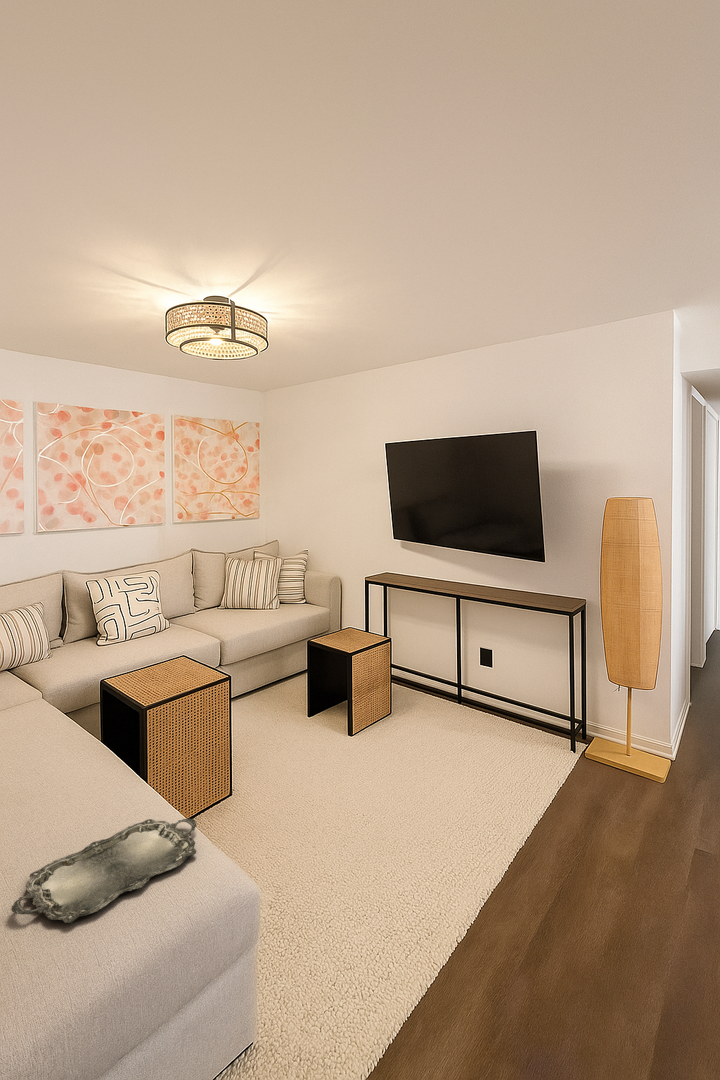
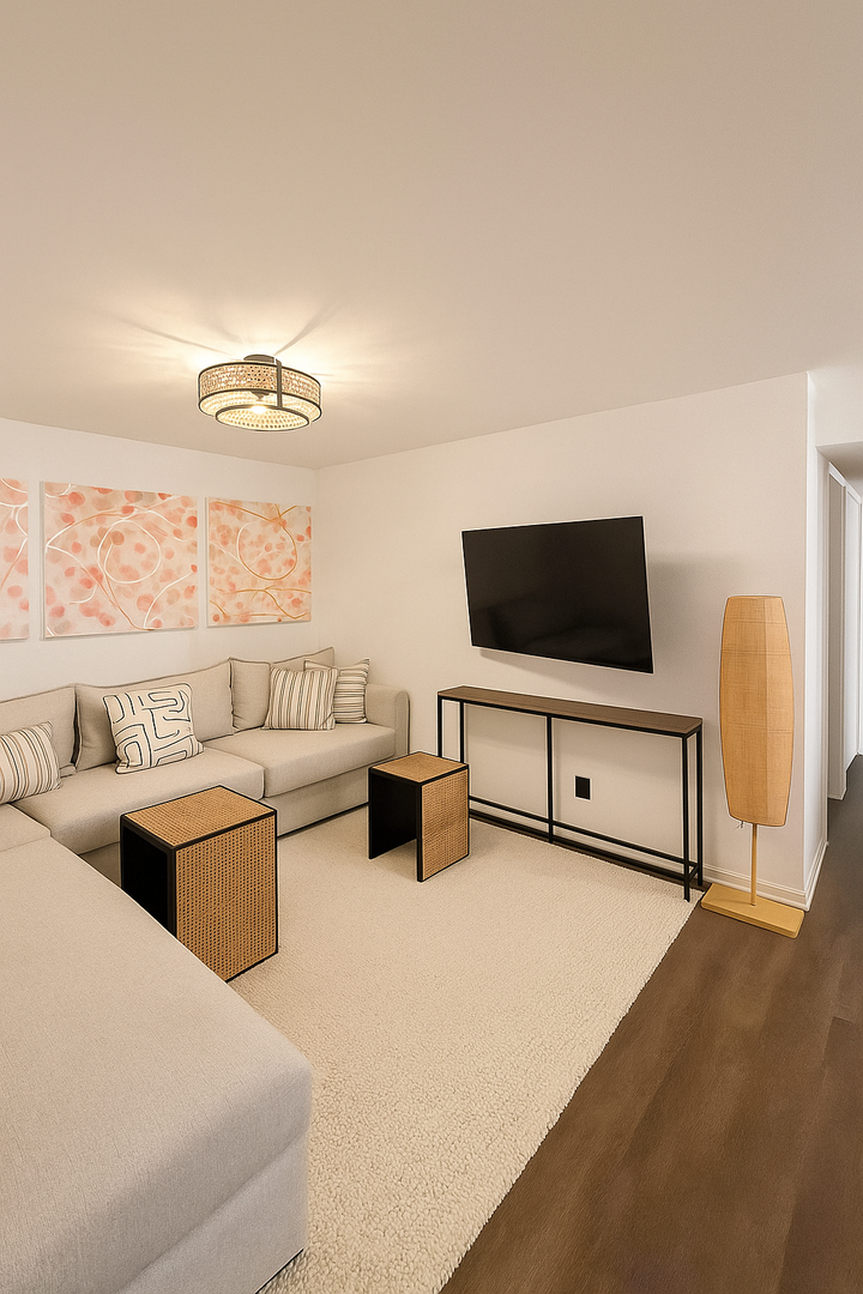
- serving tray (115, 863)
